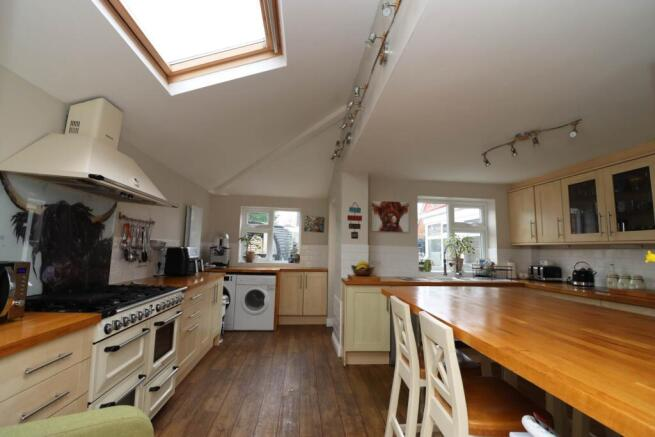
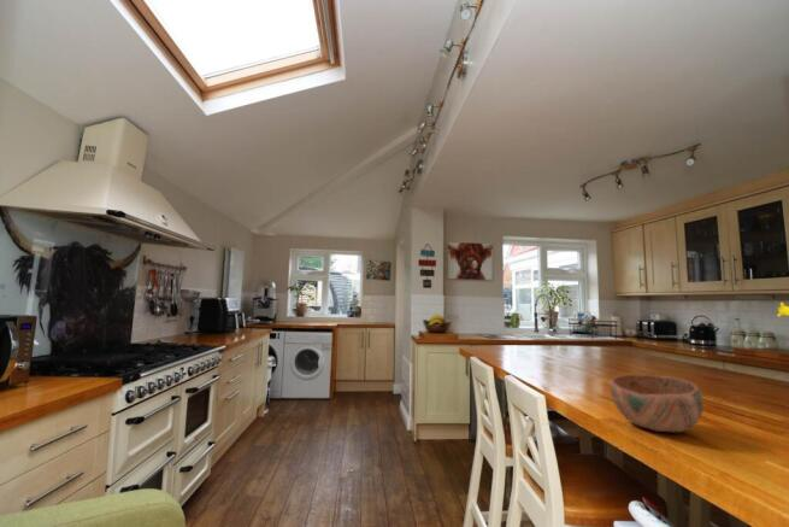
+ bowl (654, 403)
